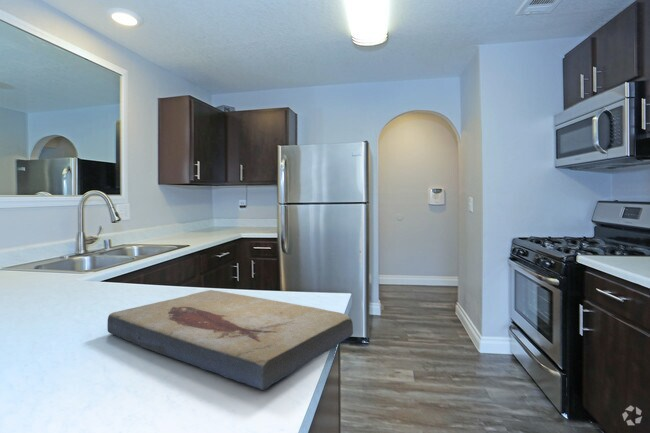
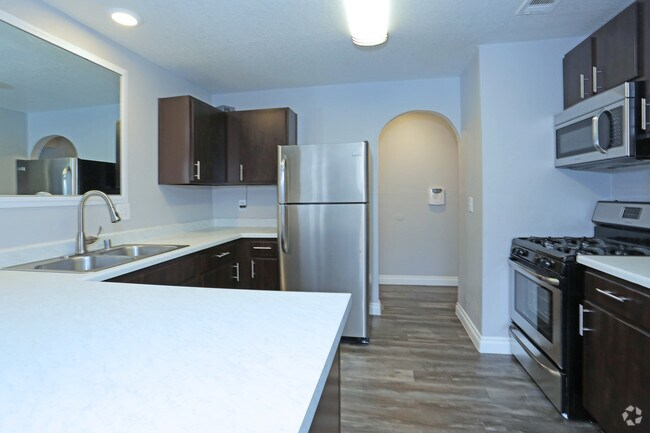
- fish fossil (228, 323)
